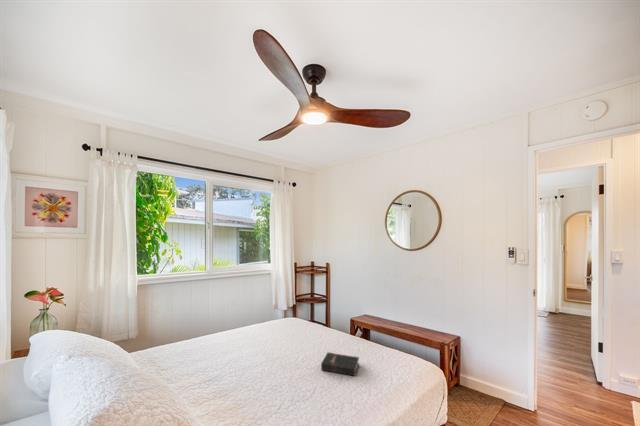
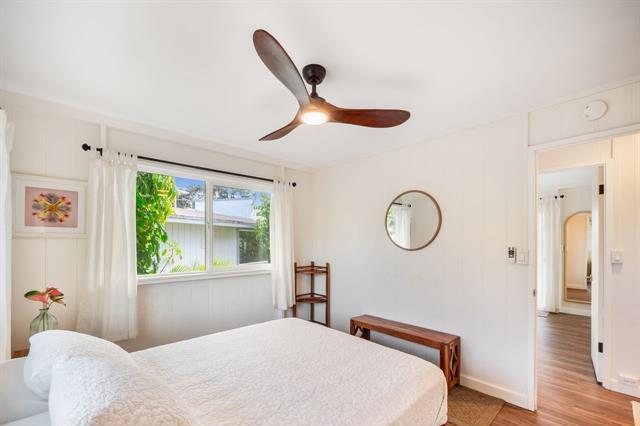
- hardback book (340, 363)
